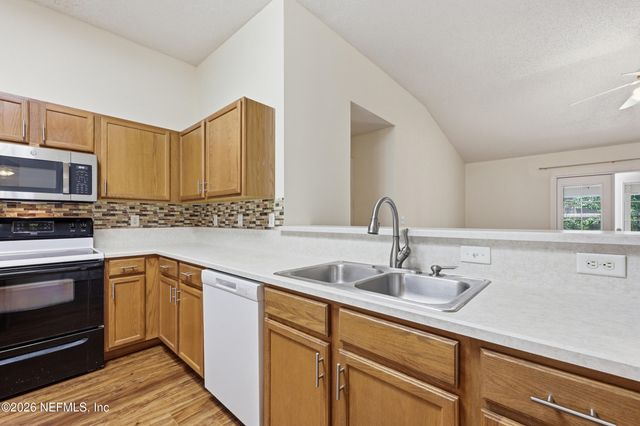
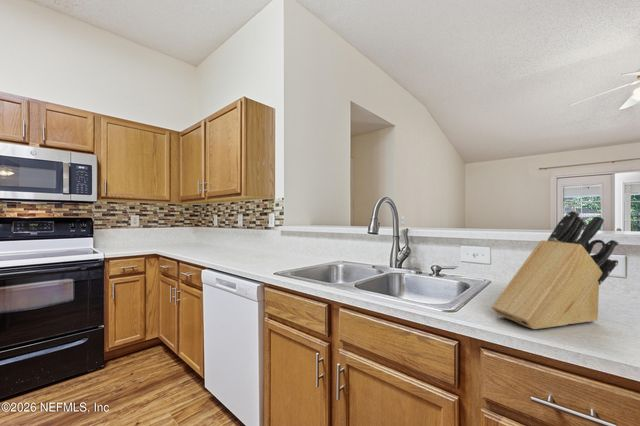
+ knife block (556, 264)
